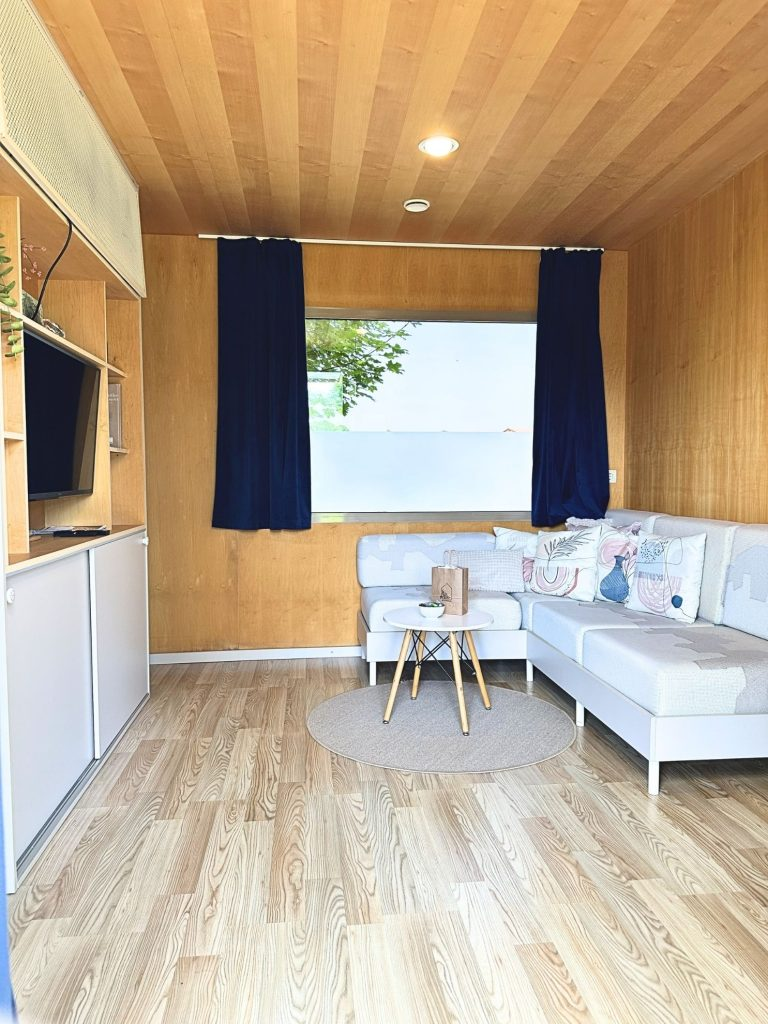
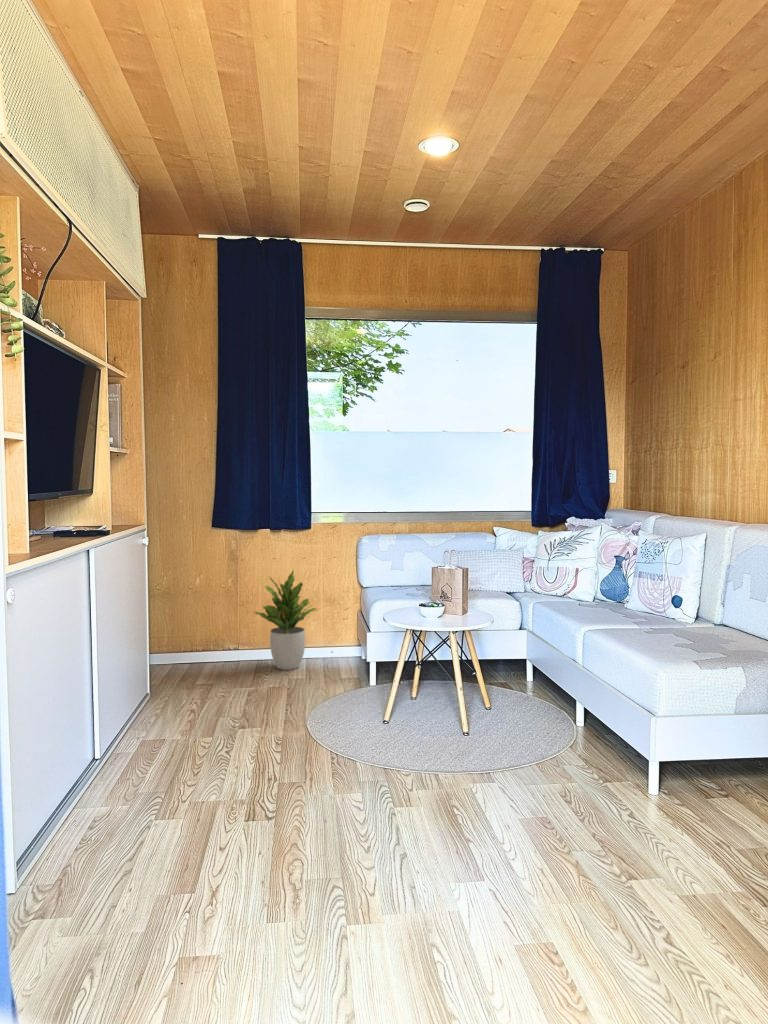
+ potted plant (285, 618)
